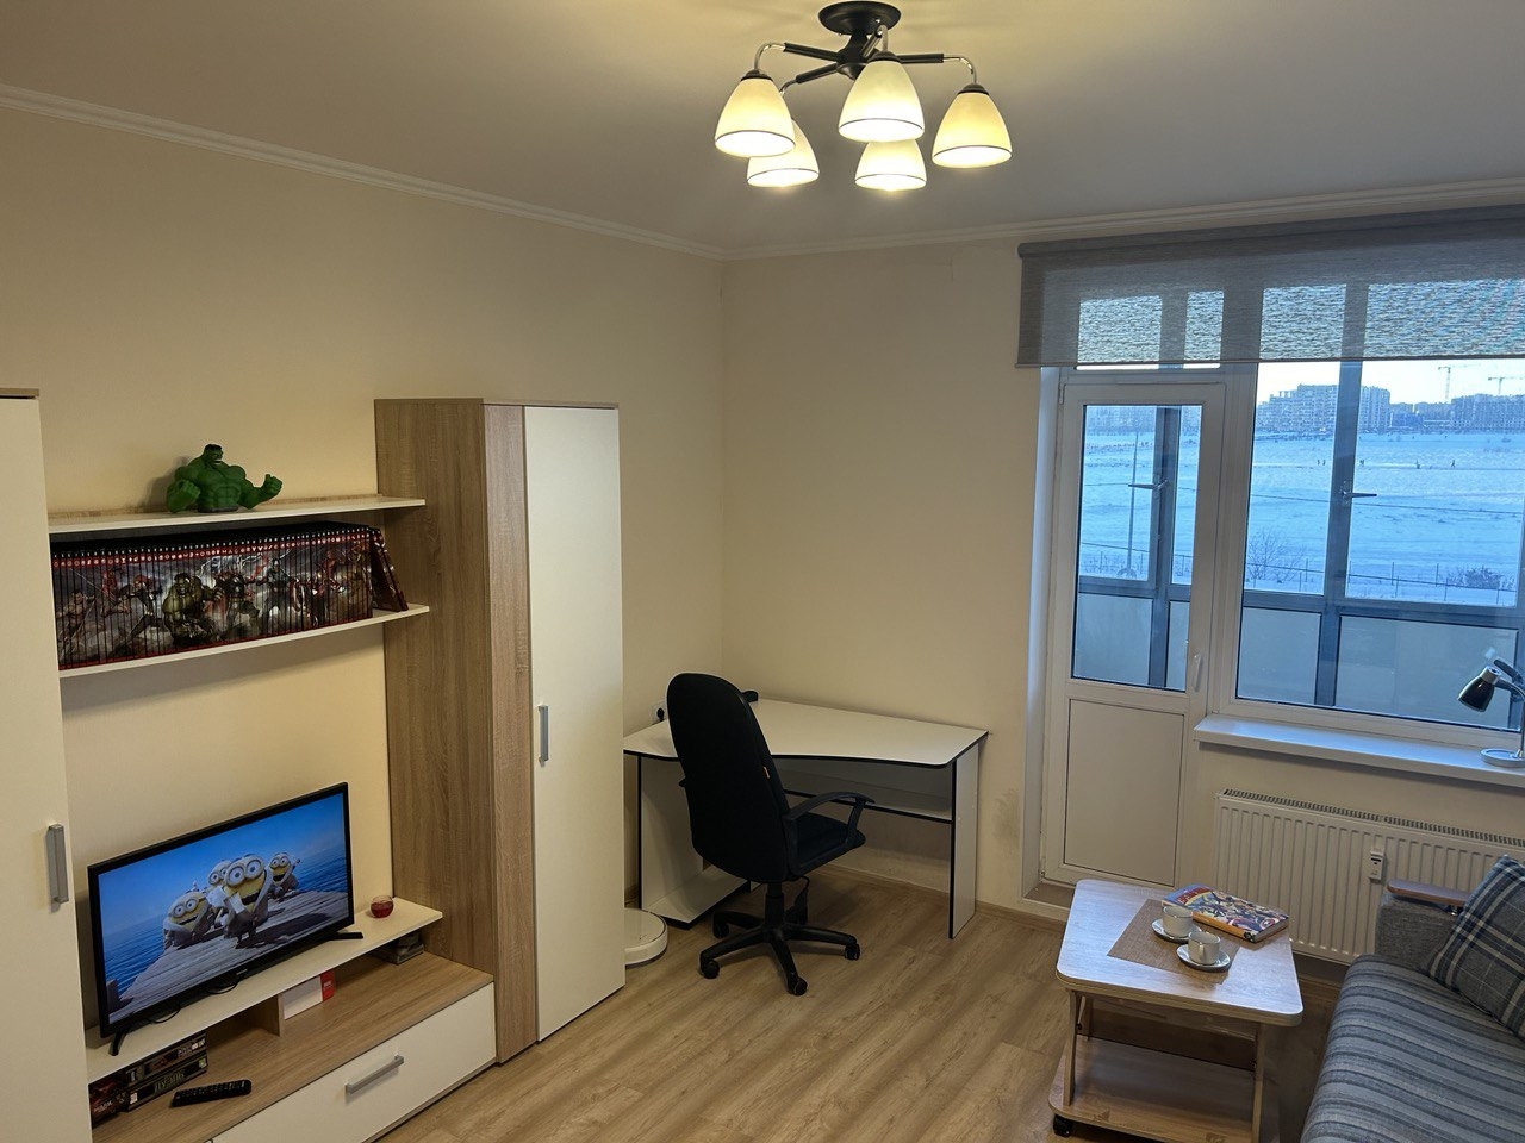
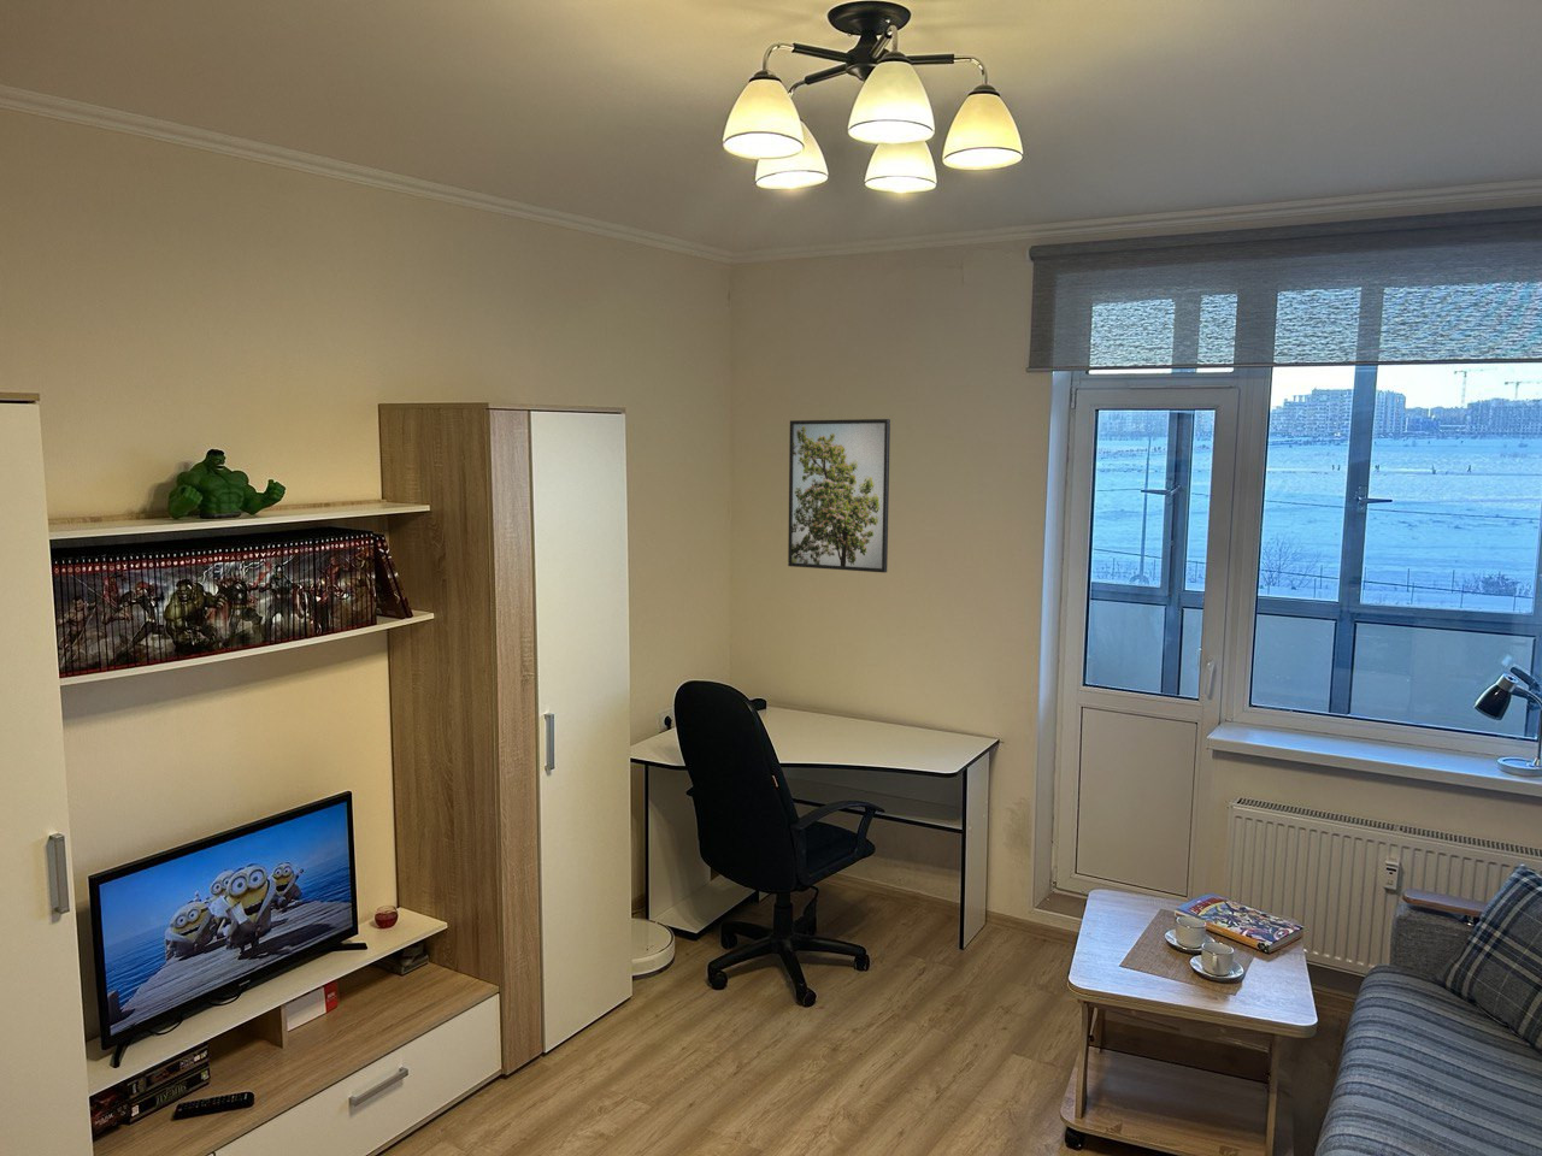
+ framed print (838, 495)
